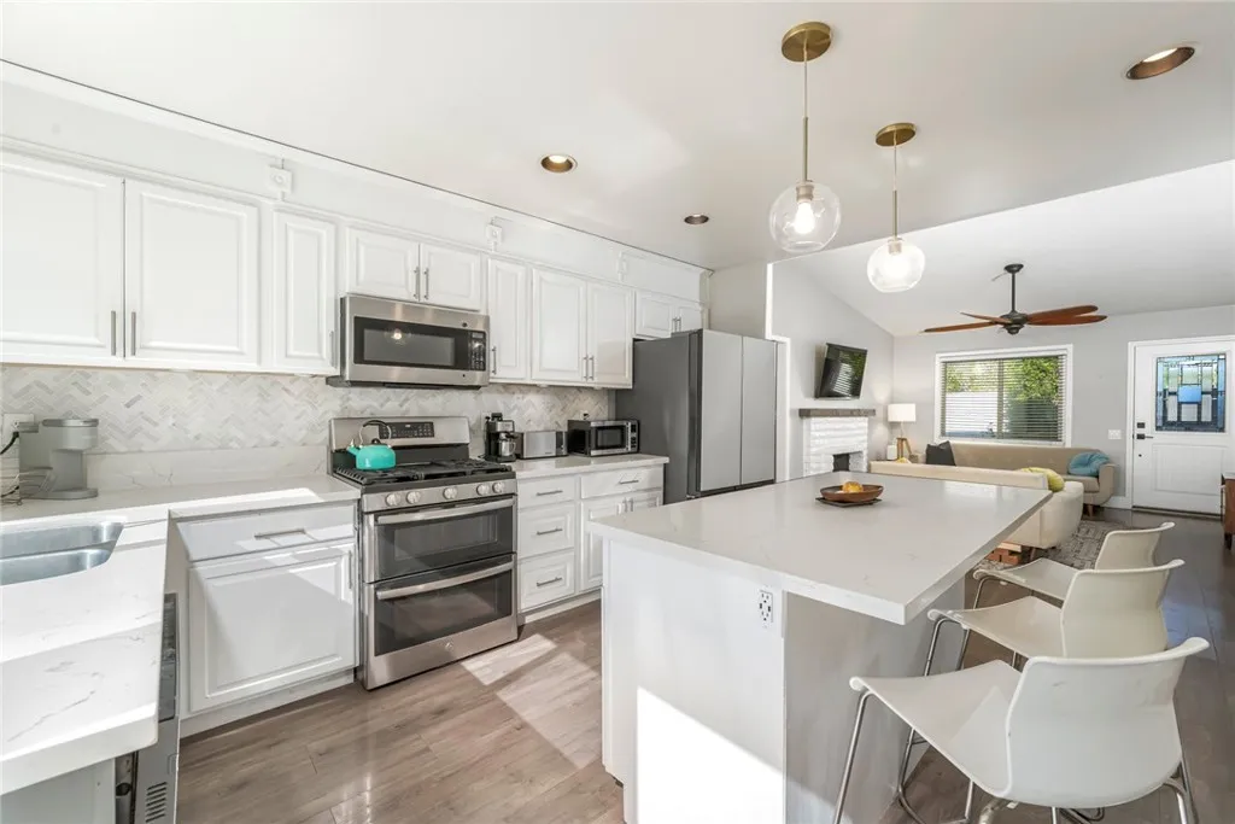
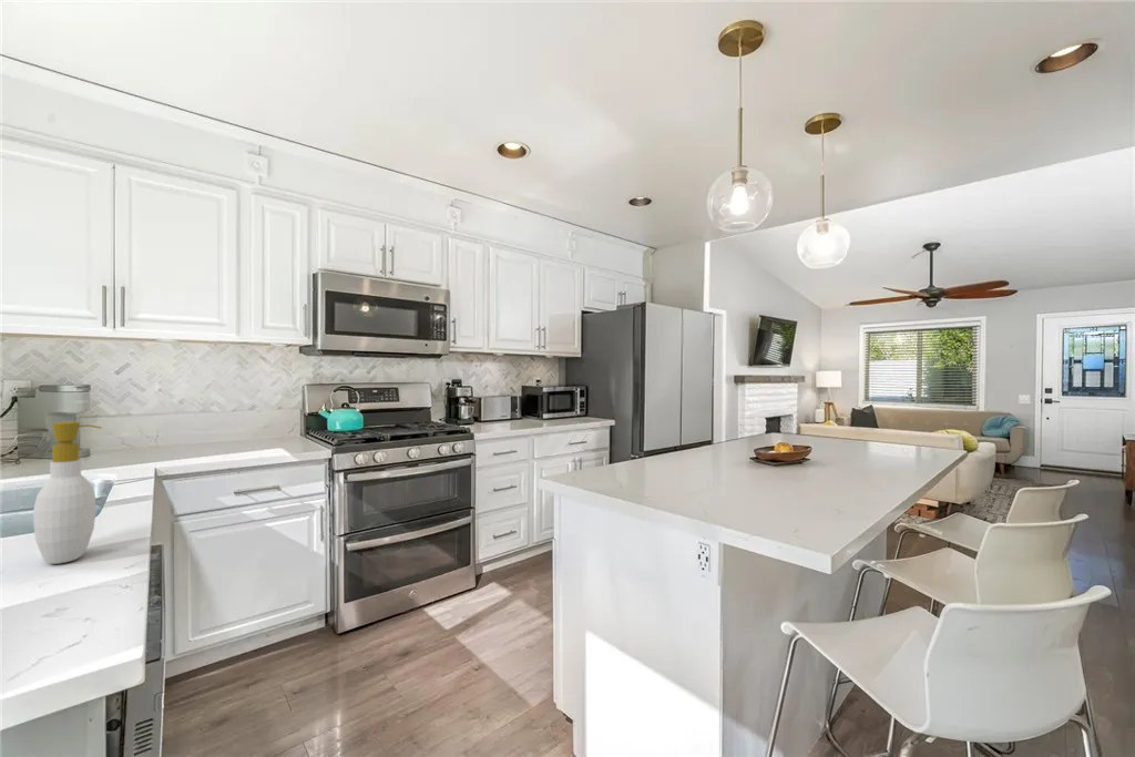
+ soap bottle (69, 489)
